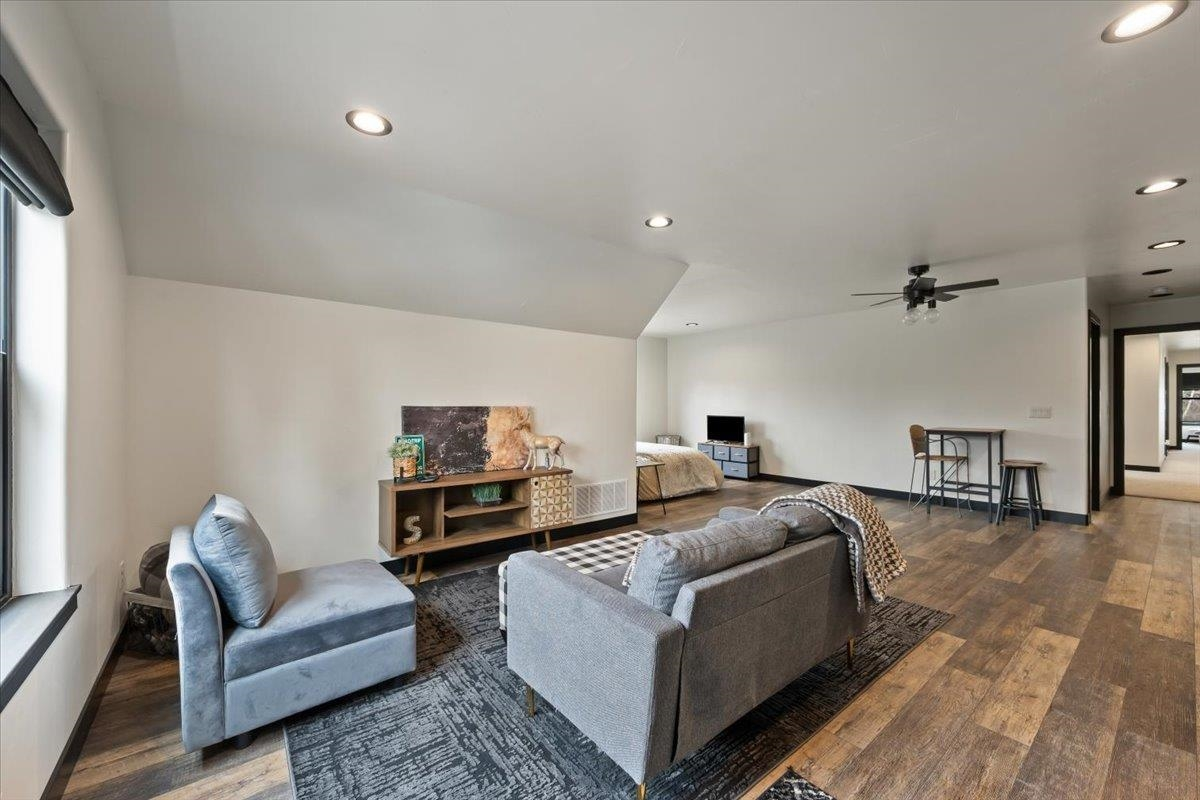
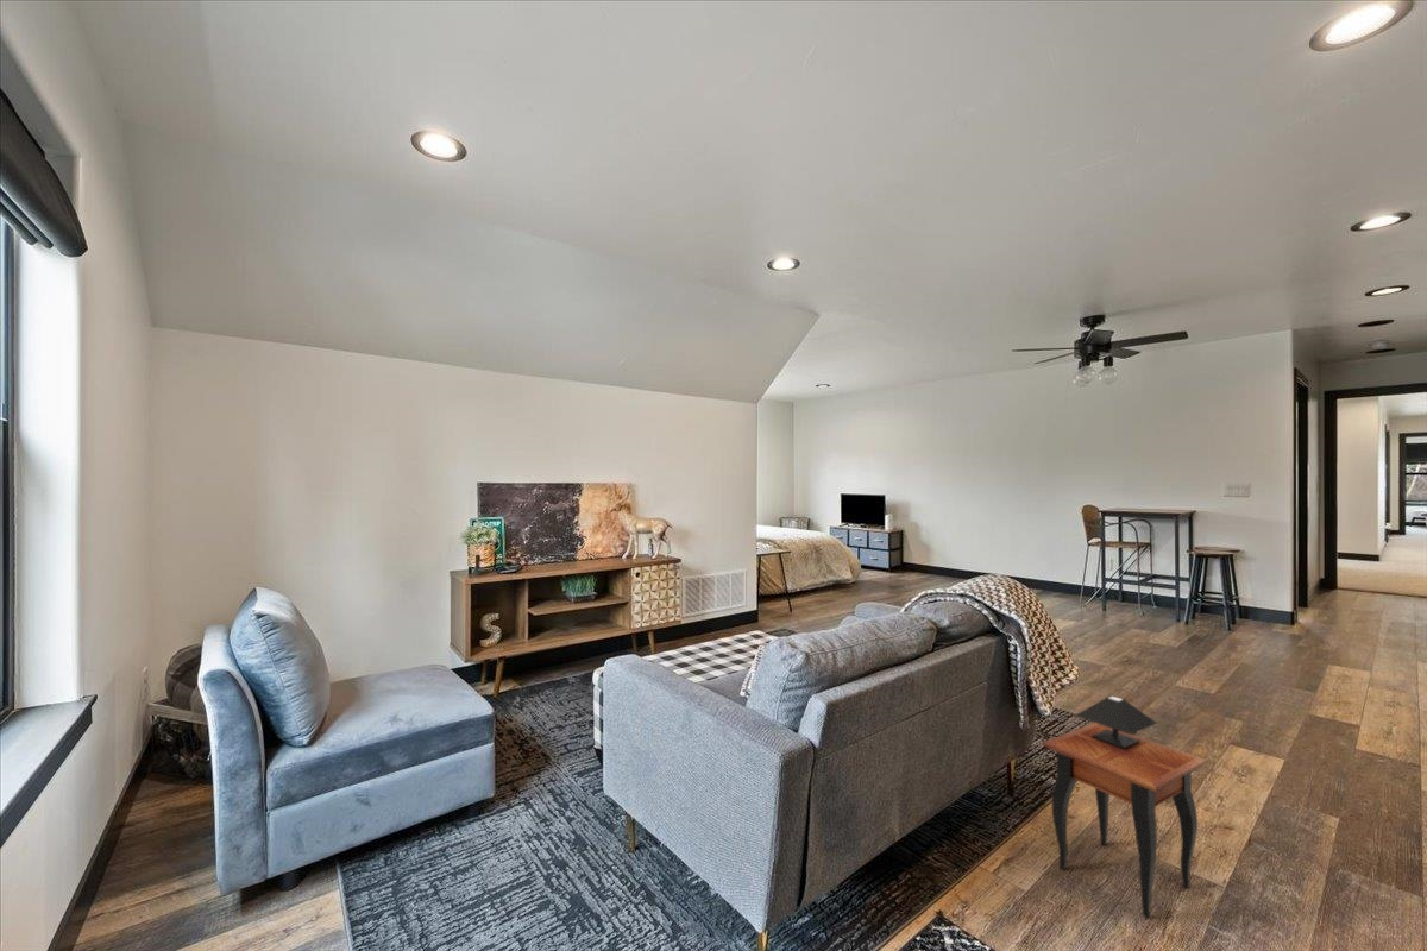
+ side table (1121, 792)
